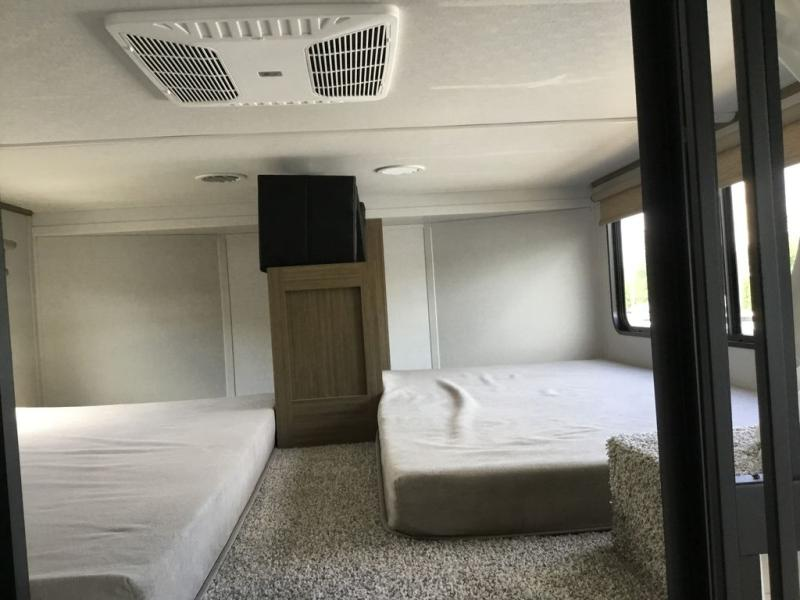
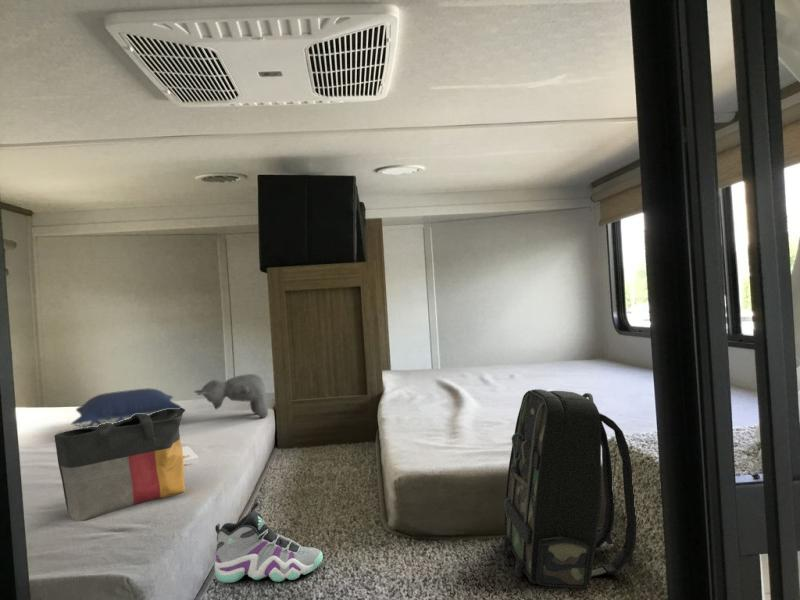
+ tote bag (125, 458)
+ sneaker (267, 537)
+ backpack (562, 476)
+ book (183, 460)
+ teddy bear (231, 398)
+ pillow (127, 409)
